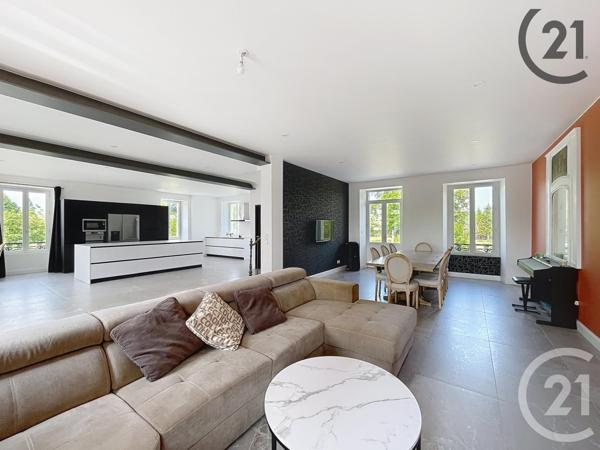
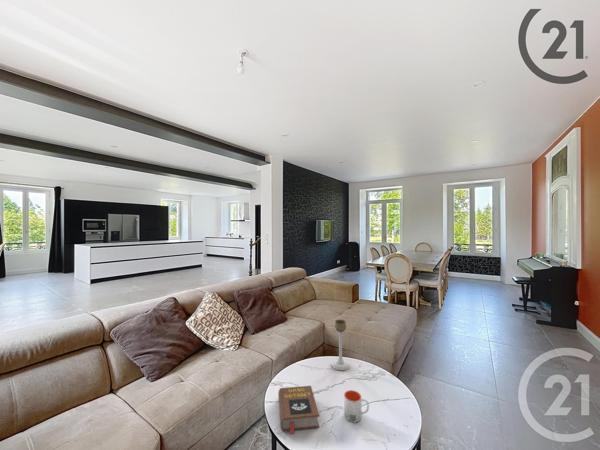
+ book (297, 407)
+ mug (356, 405)
+ candle holder (340, 343)
